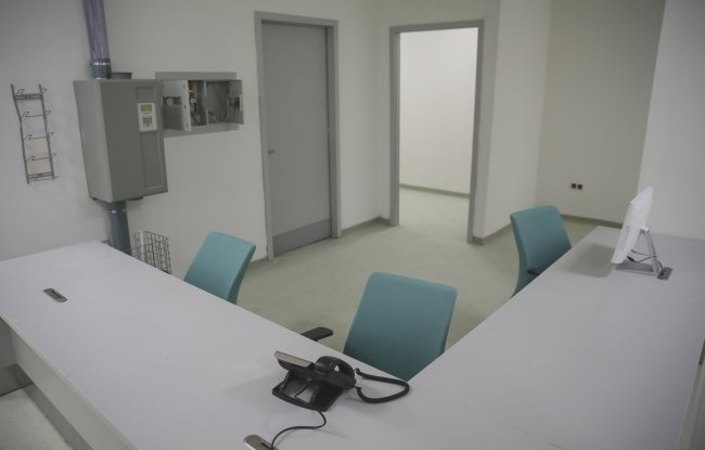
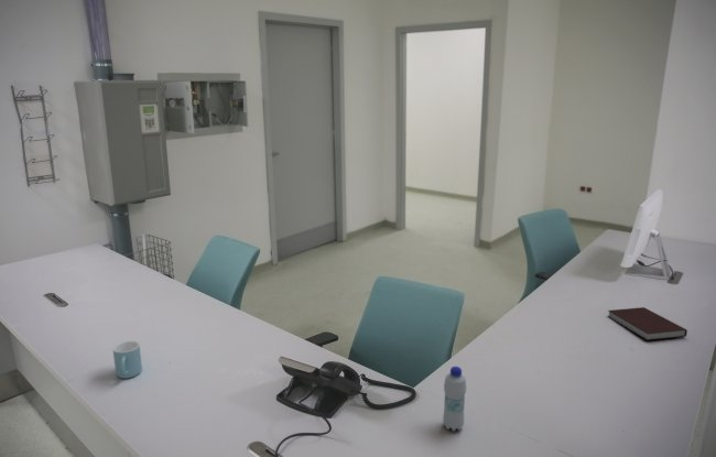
+ notebook (644, 323)
+ mug (126, 361)
+ bottle (454, 396)
